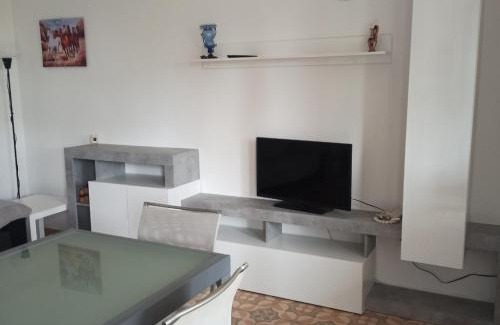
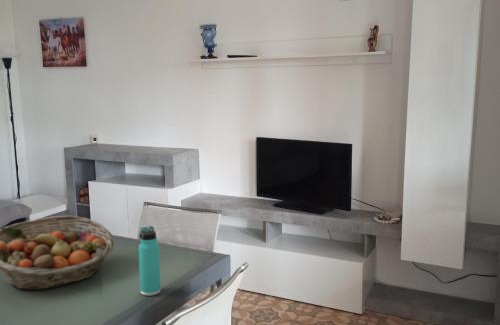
+ thermos bottle (149, 259)
+ fruit basket (52, 250)
